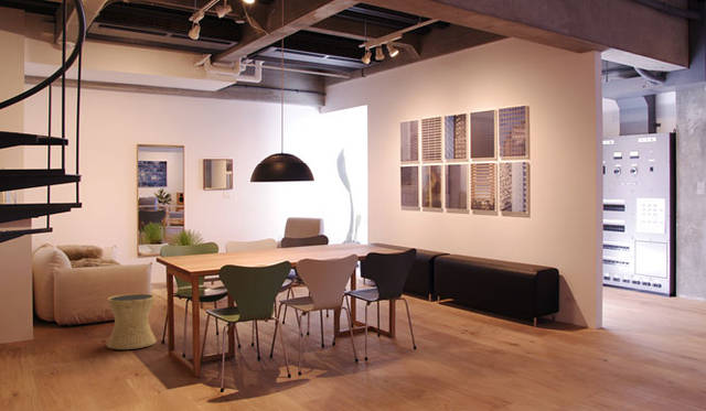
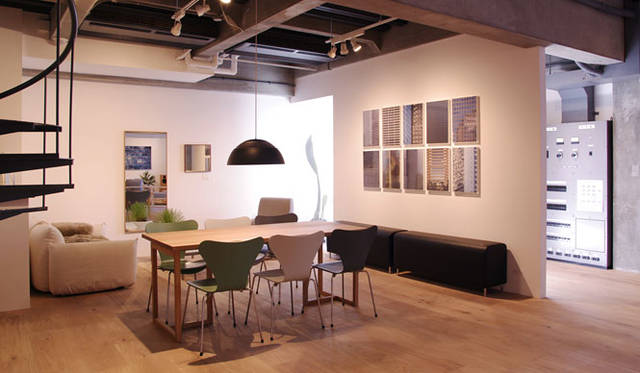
- side table (131, 321)
